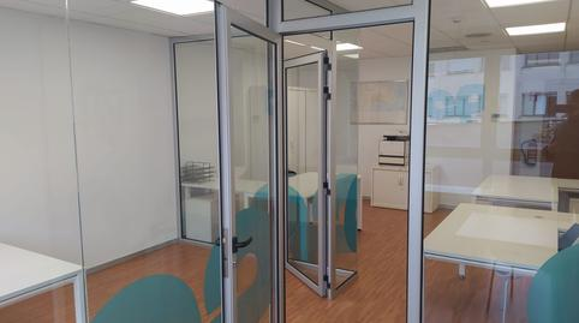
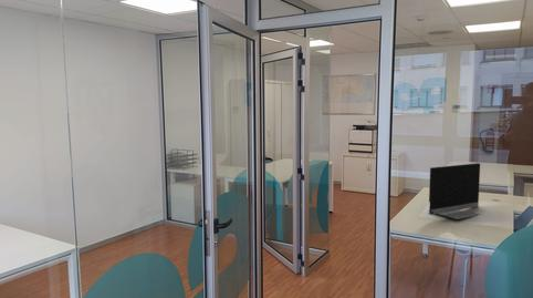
+ monitor (454, 189)
